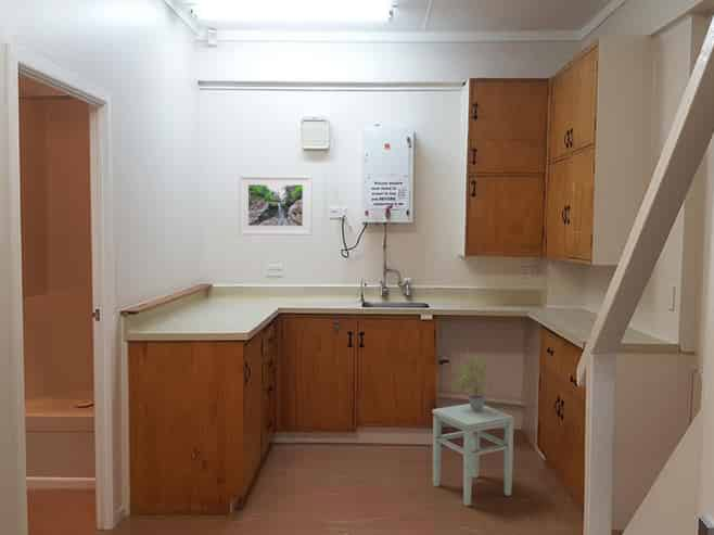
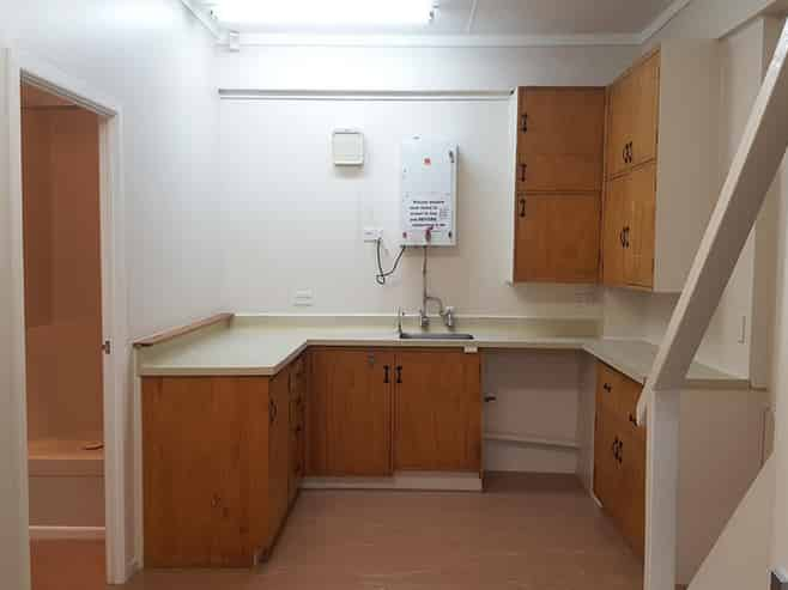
- stool (472, 451)
- potted plant (474, 381)
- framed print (275, 205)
